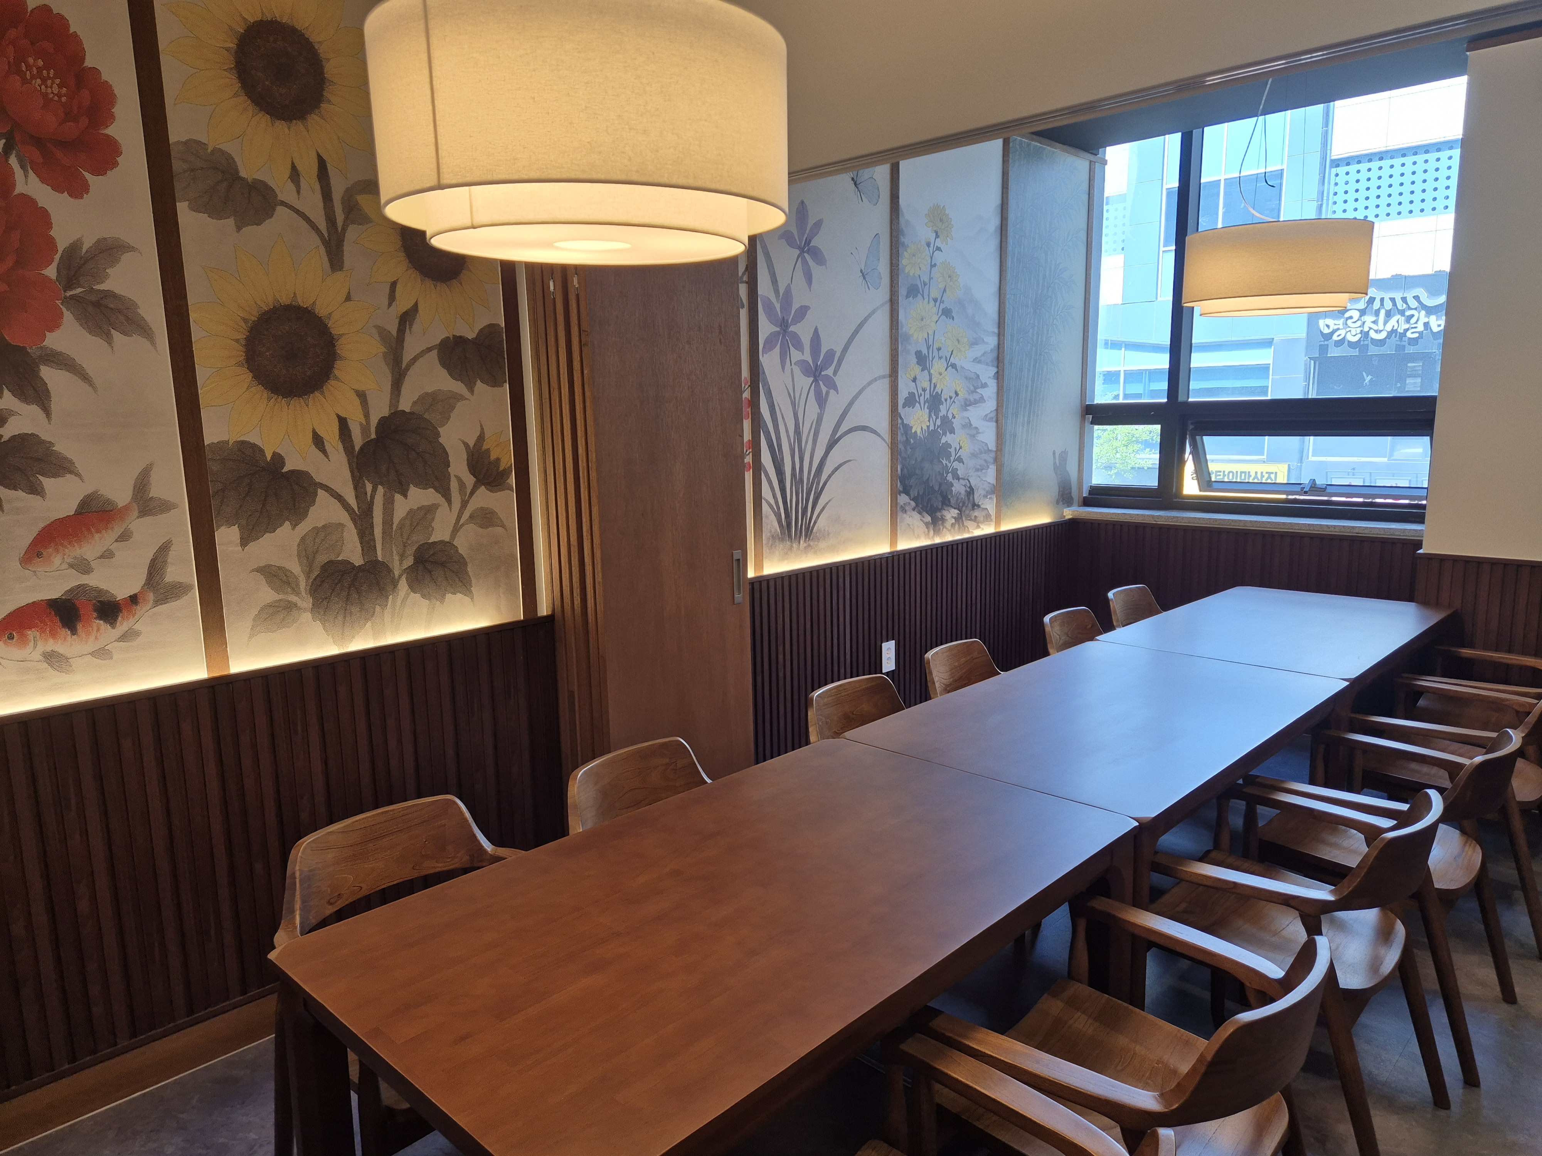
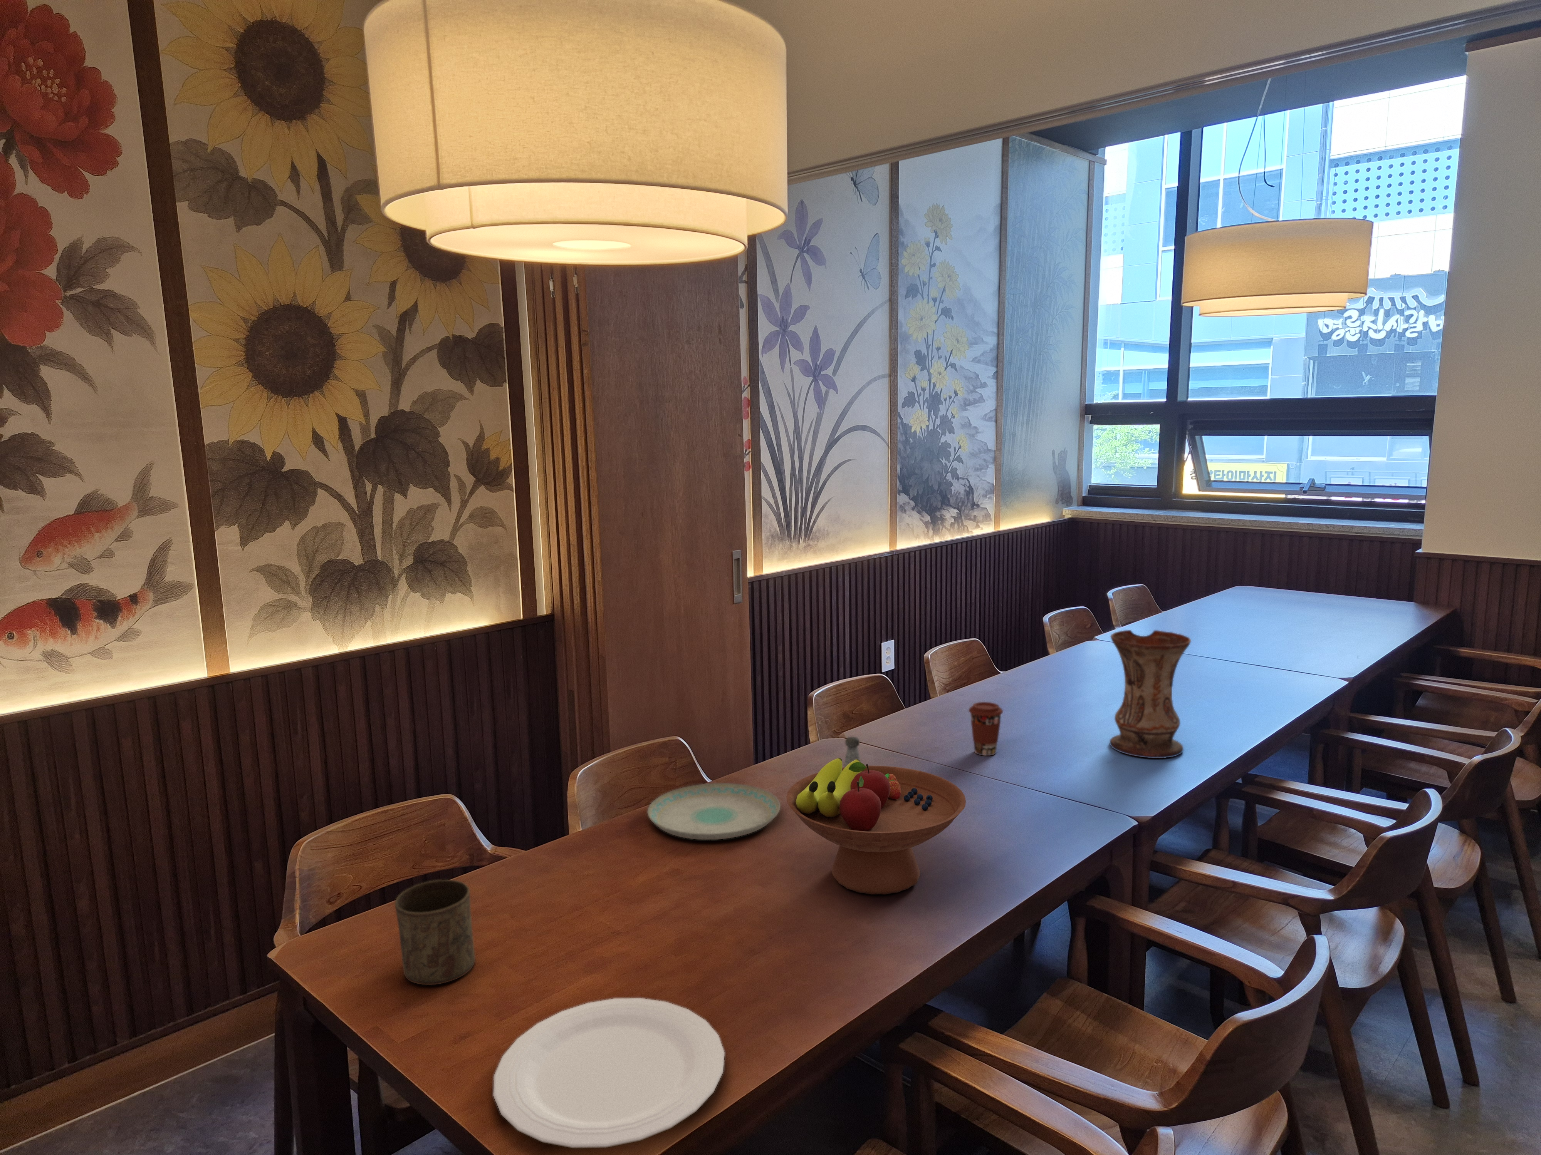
+ plate (612, 1069)
+ coffee cup (985, 729)
+ salt shaker (852, 758)
+ cup (436, 932)
+ fruit bowl (875, 821)
+ plate (713, 812)
+ vase (1148, 693)
